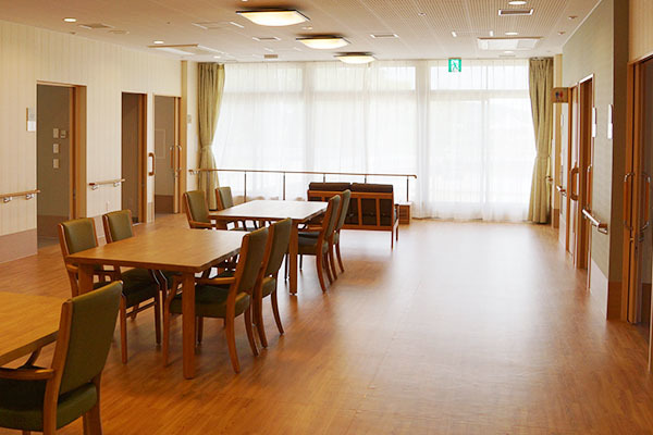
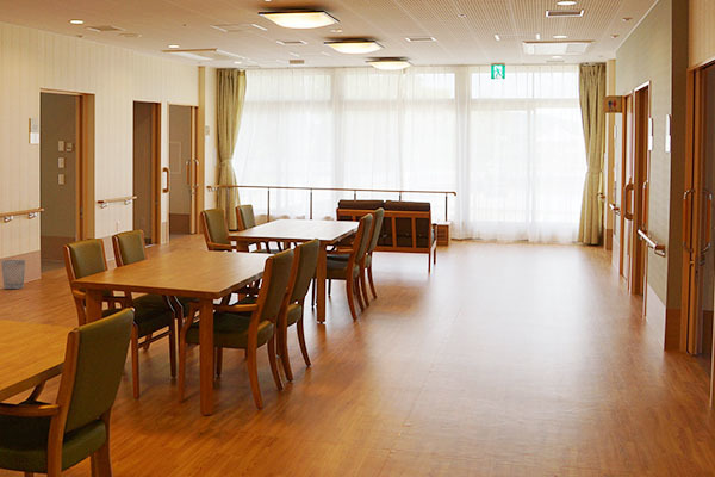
+ wastebasket (13, 273)
